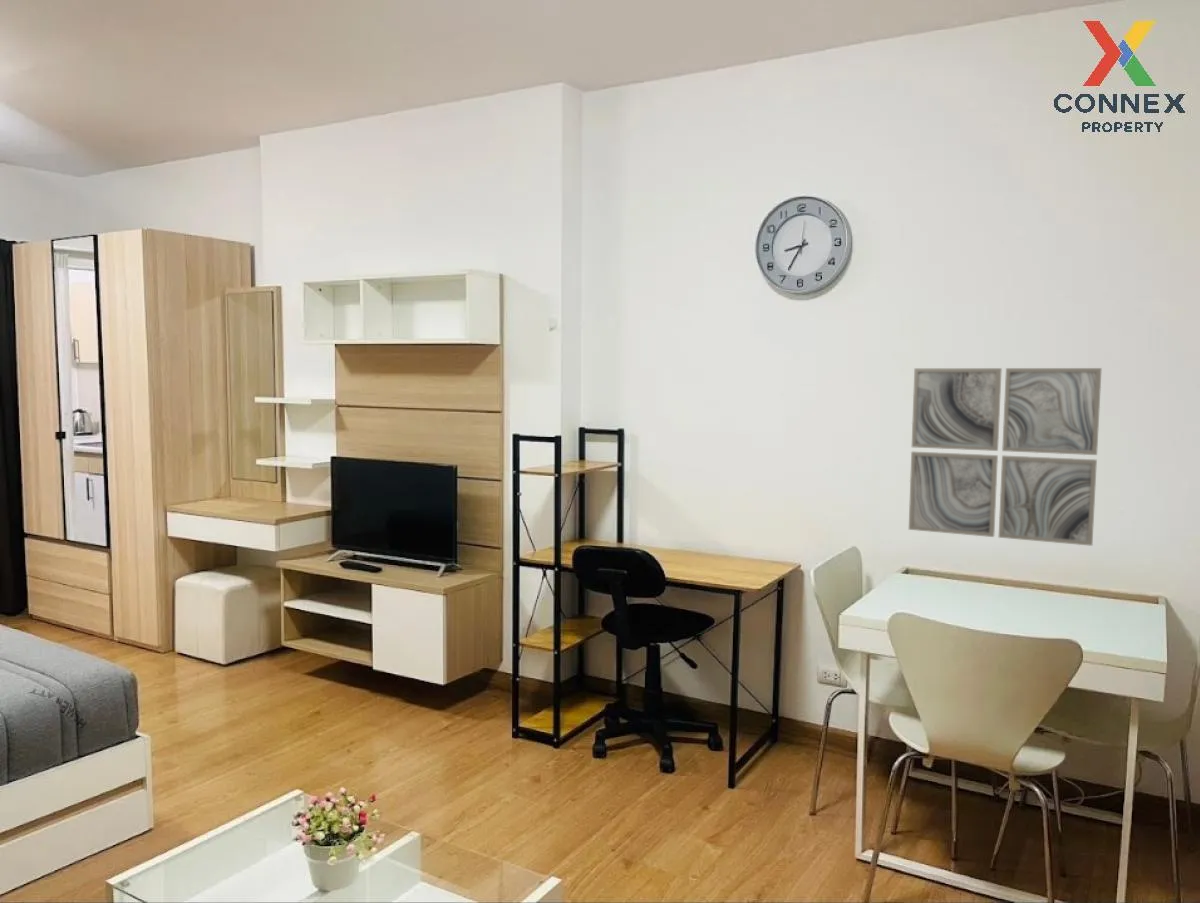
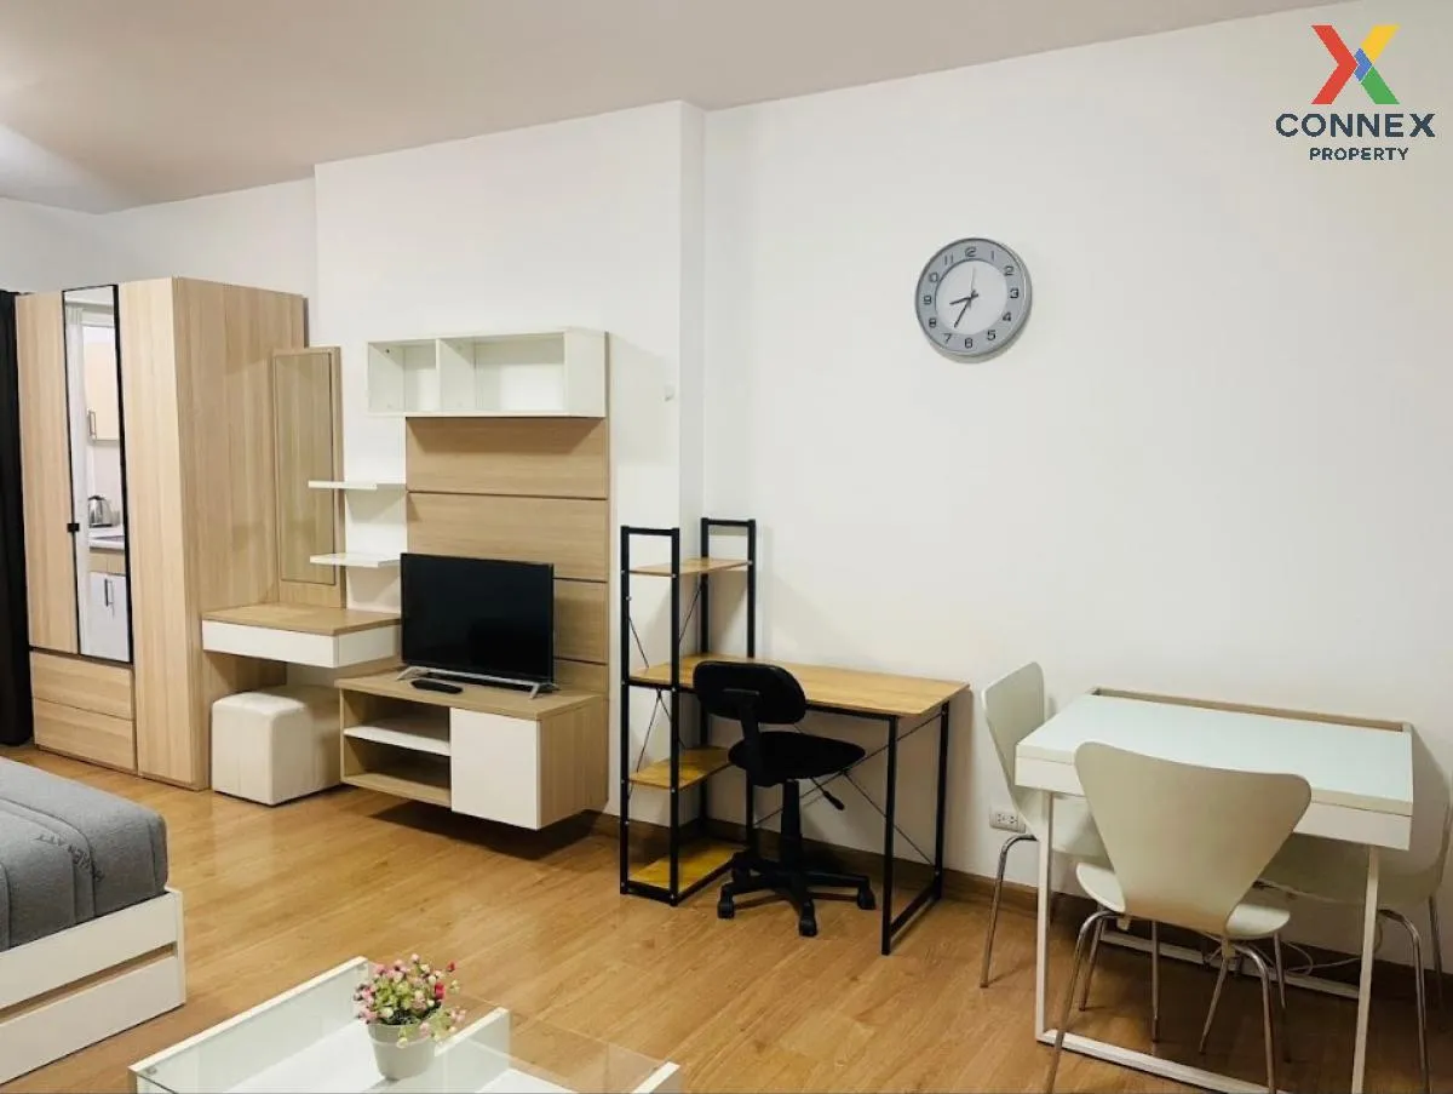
- wall art (997, 455)
